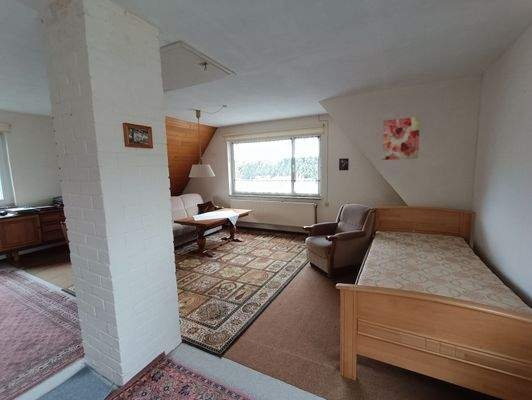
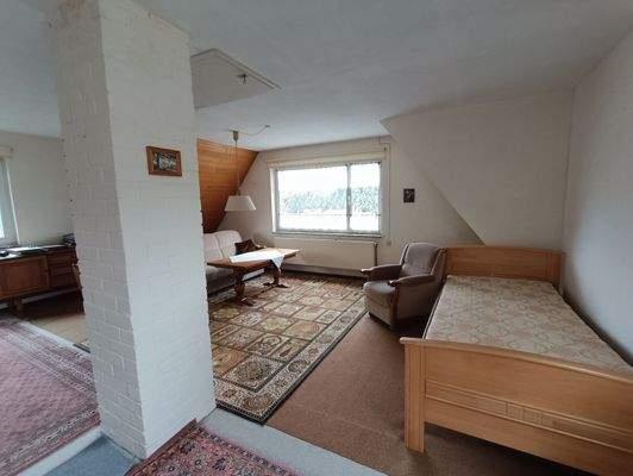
- wall art (400, 139)
